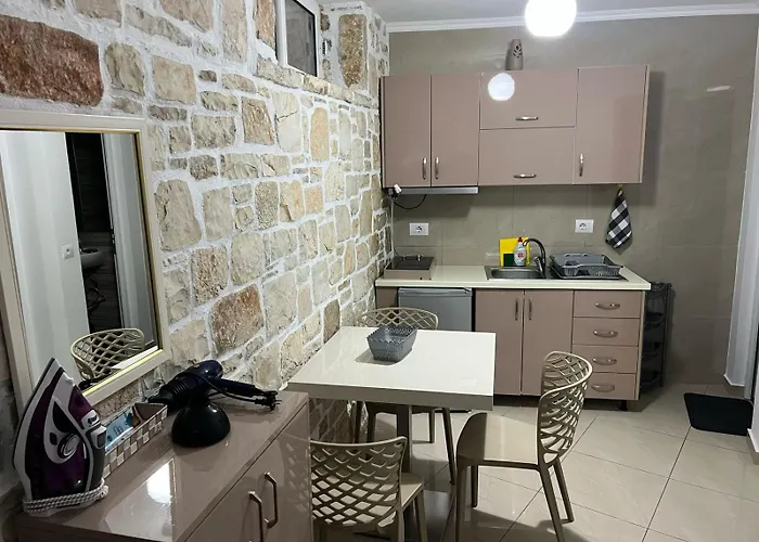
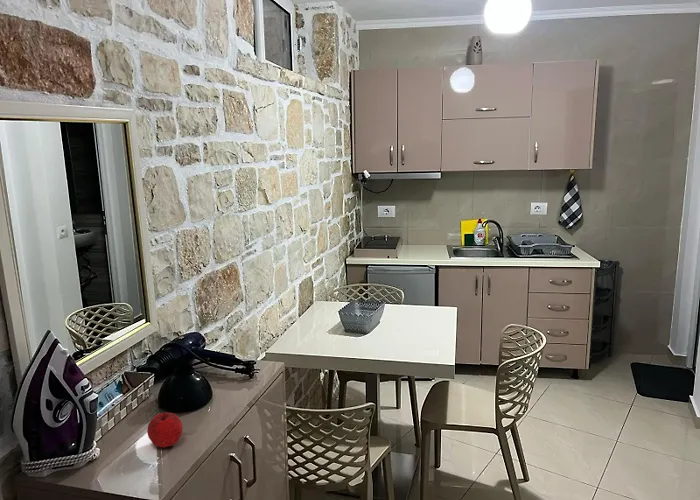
+ apple (164, 427)
